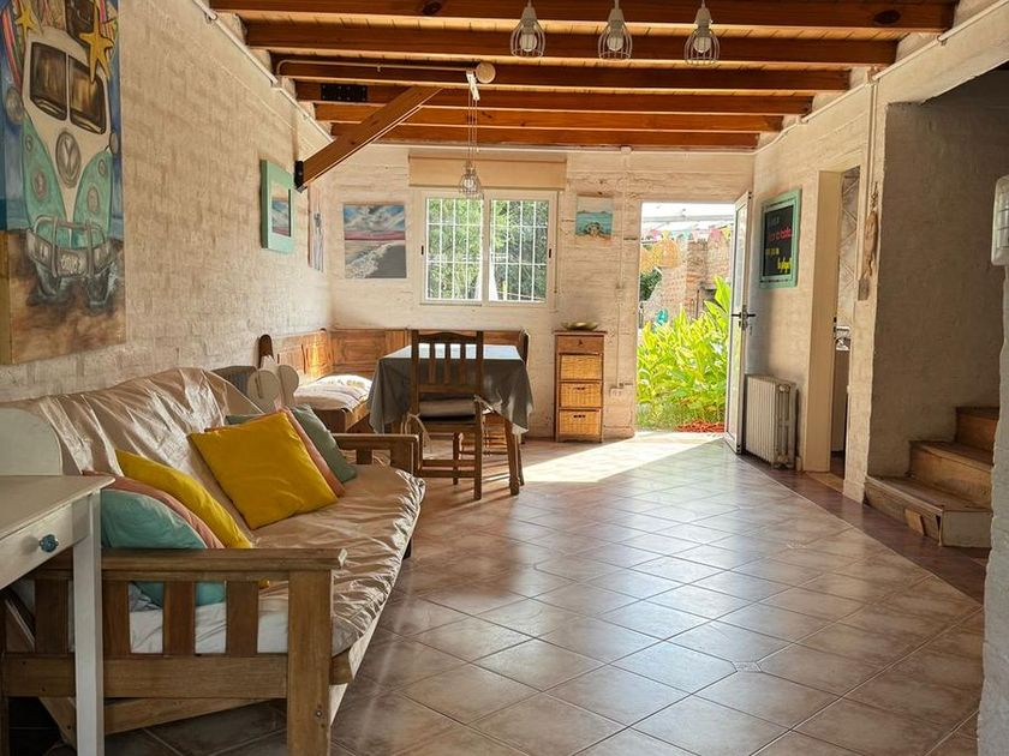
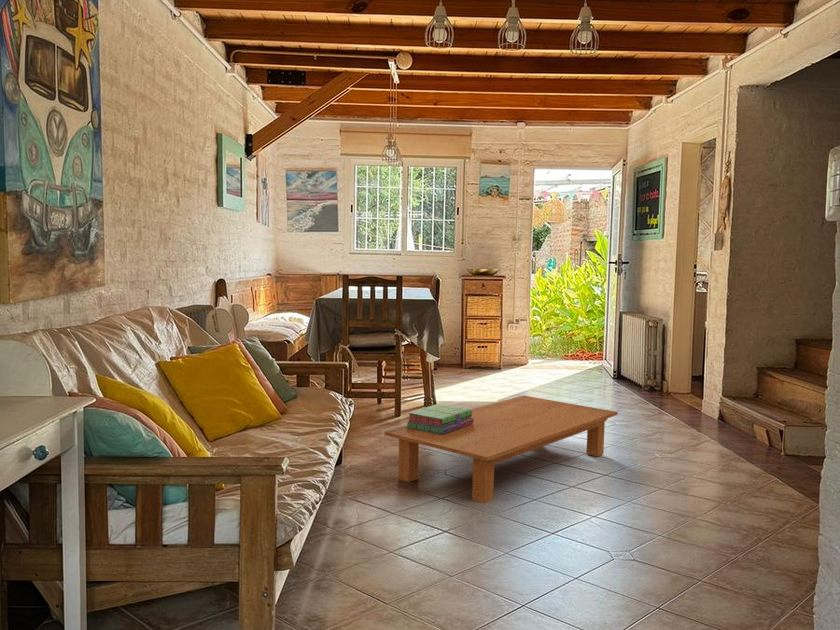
+ stack of books (440, 418)
+ coffee table (508, 443)
